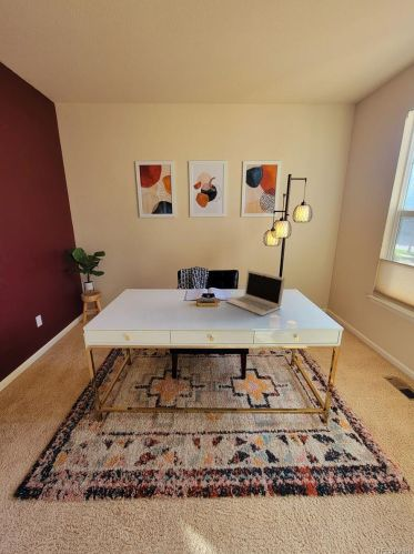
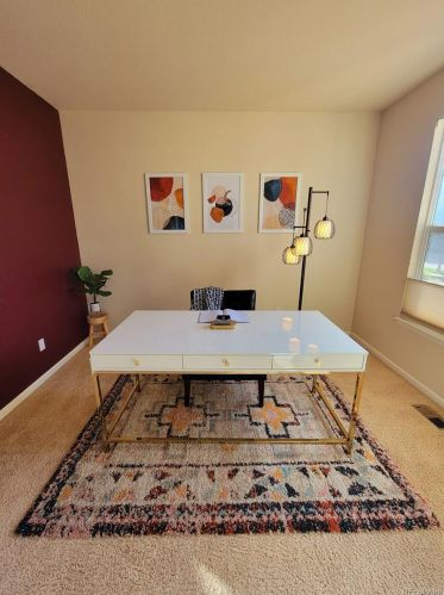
- laptop (254, 290)
